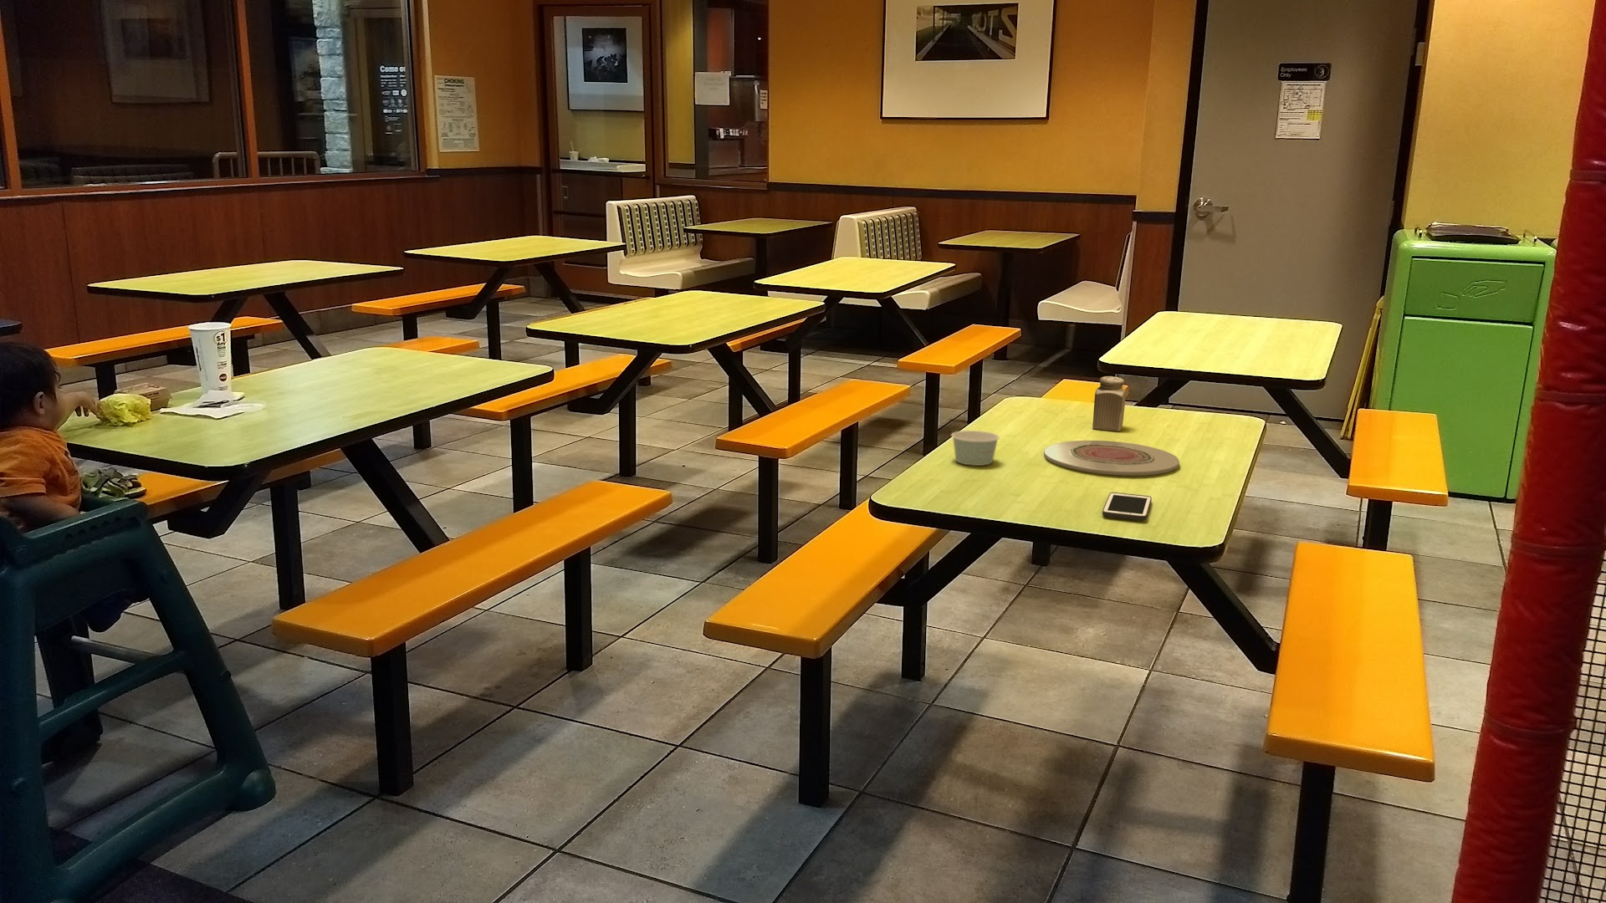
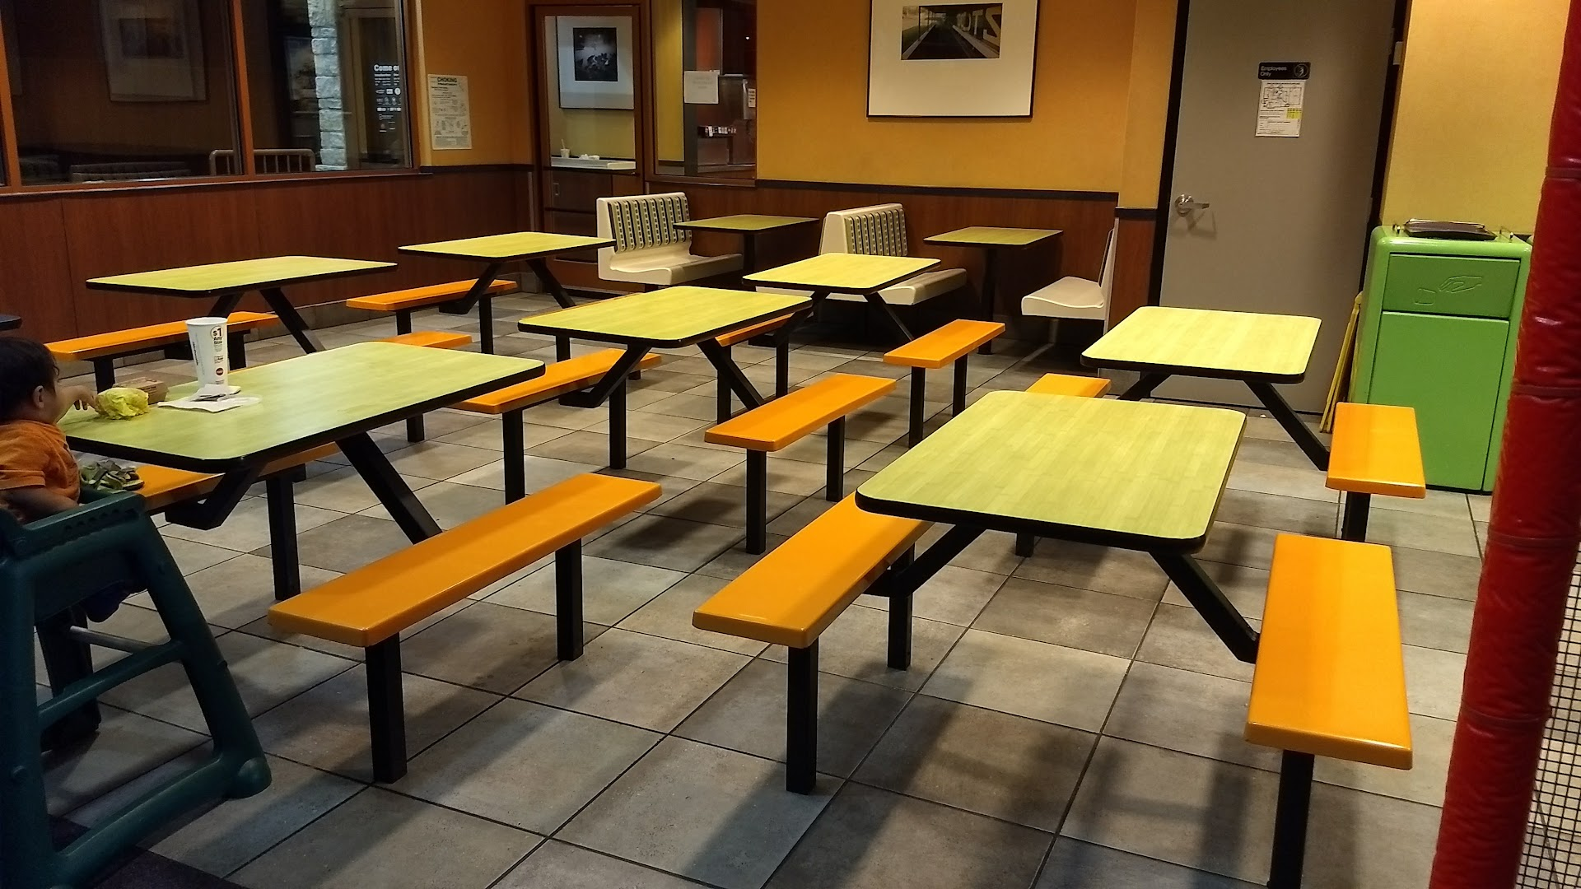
- paper cup (974, 448)
- plate (1110, 455)
- salt shaker (1110, 402)
- cell phone (1126, 506)
